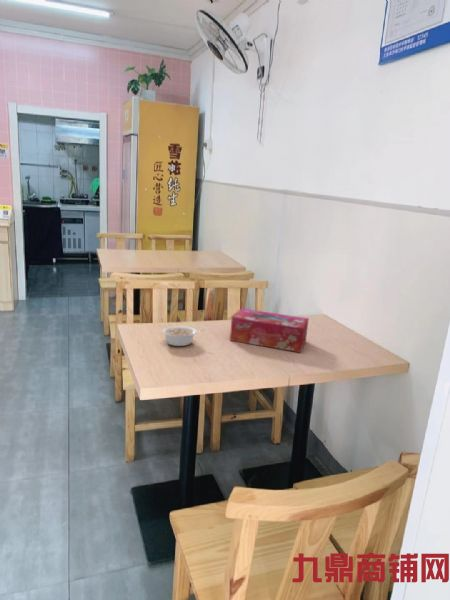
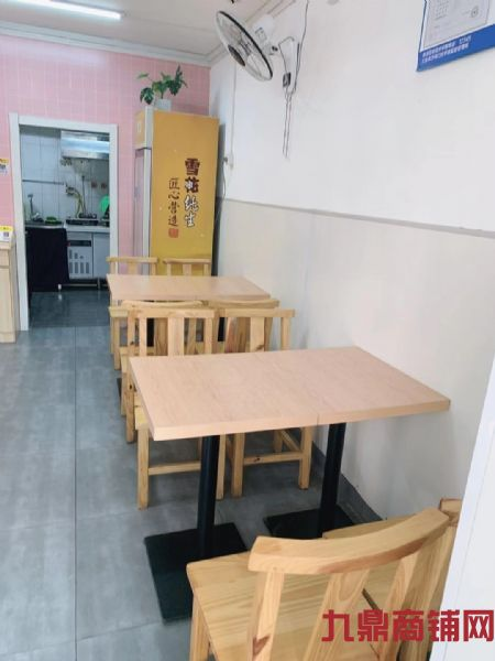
- tissue box (269, 329)
- legume (180, 335)
